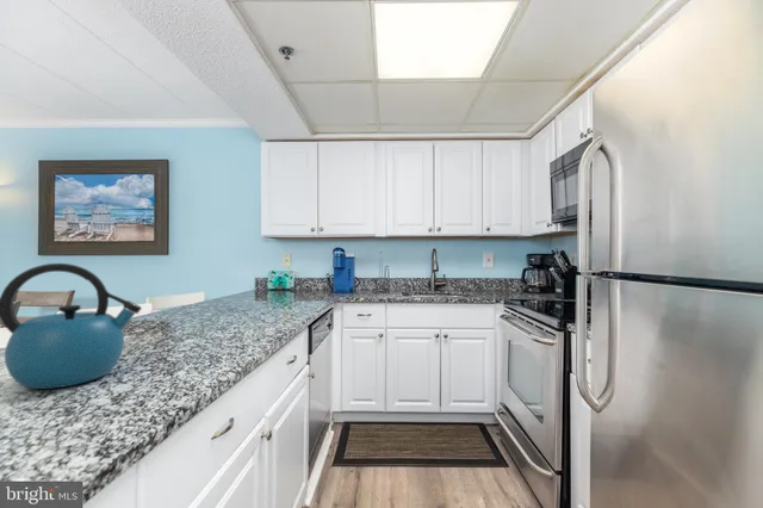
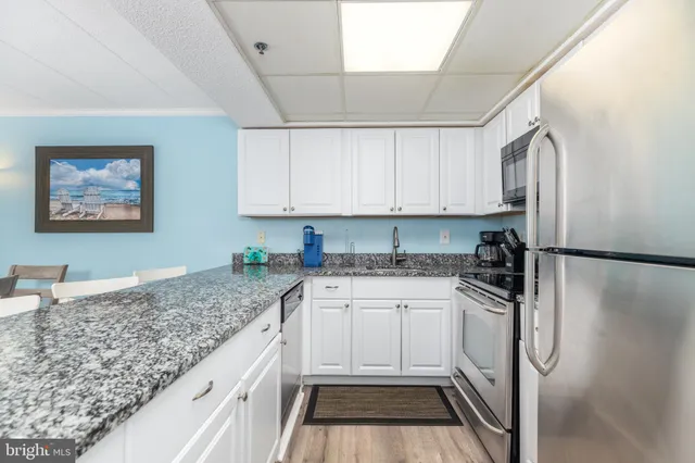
- kettle (76, 320)
